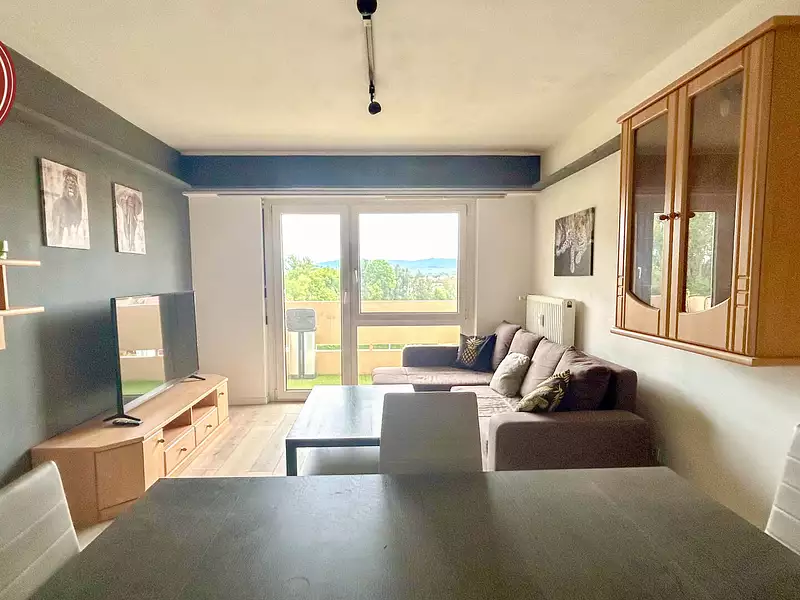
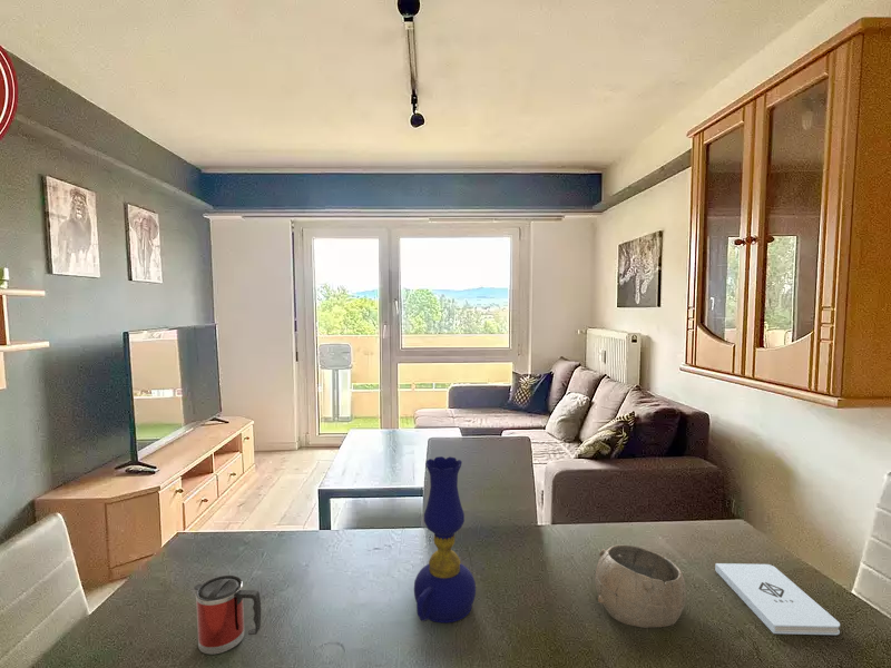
+ mug (227, 612)
+ oil lamp (439, 538)
+ notepad (772, 595)
+ bowl (638, 580)
